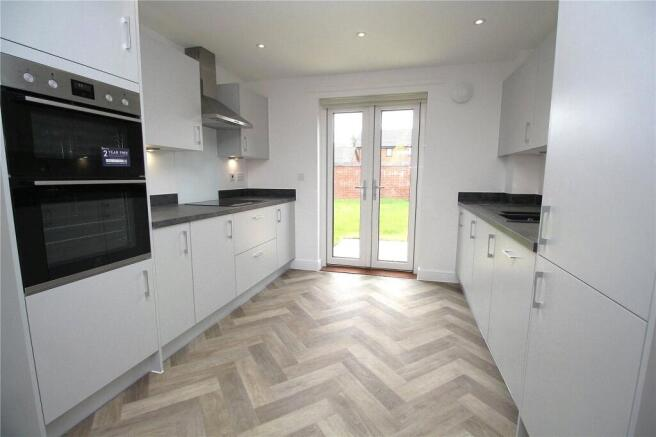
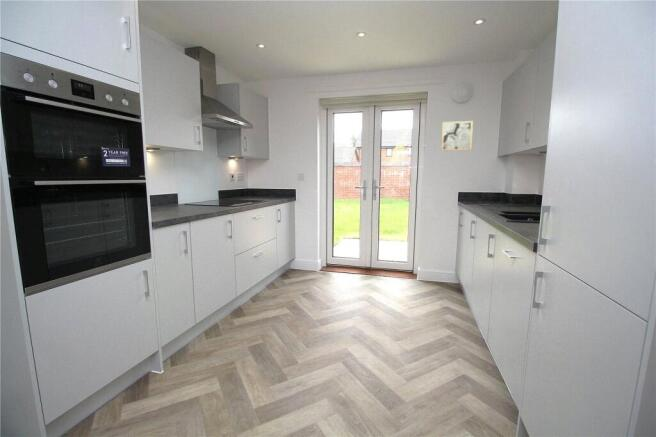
+ wall art (456, 136)
